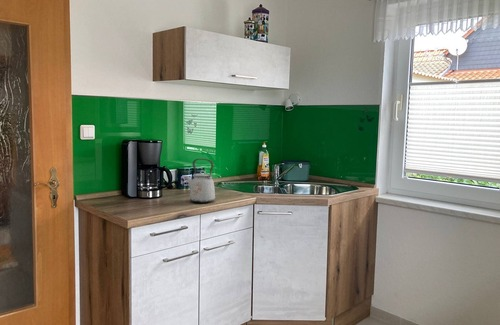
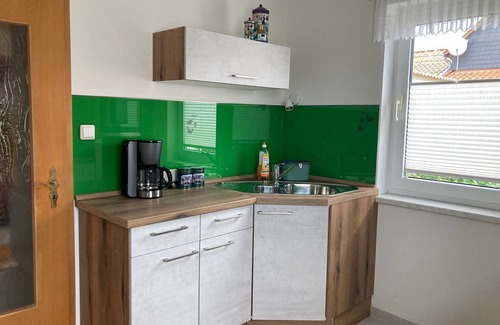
- kettle (198, 179)
